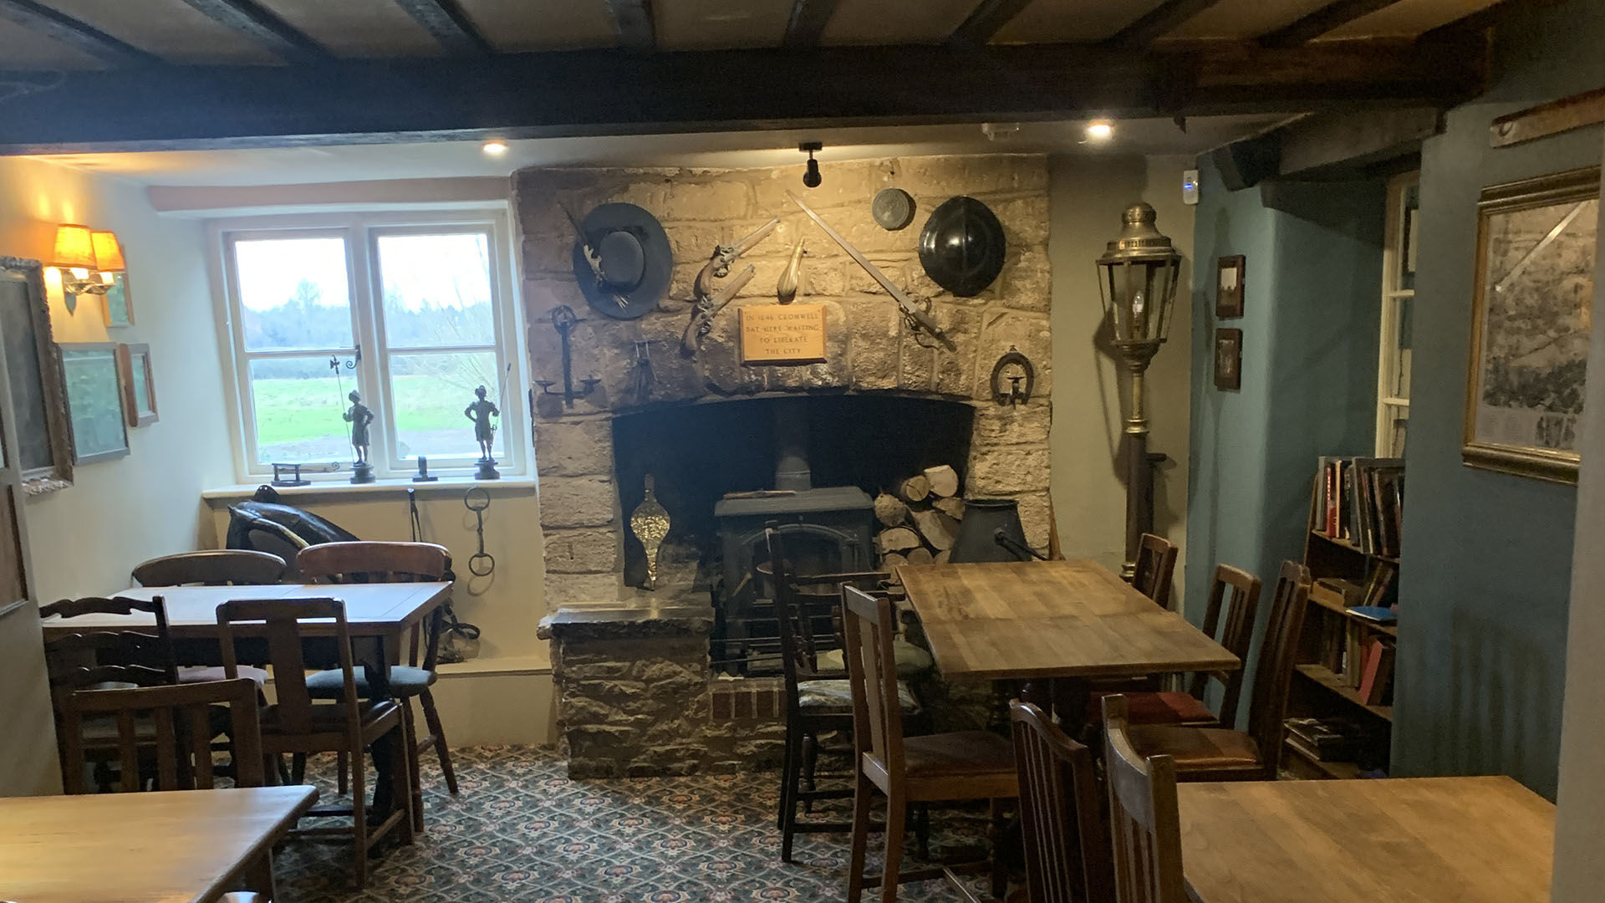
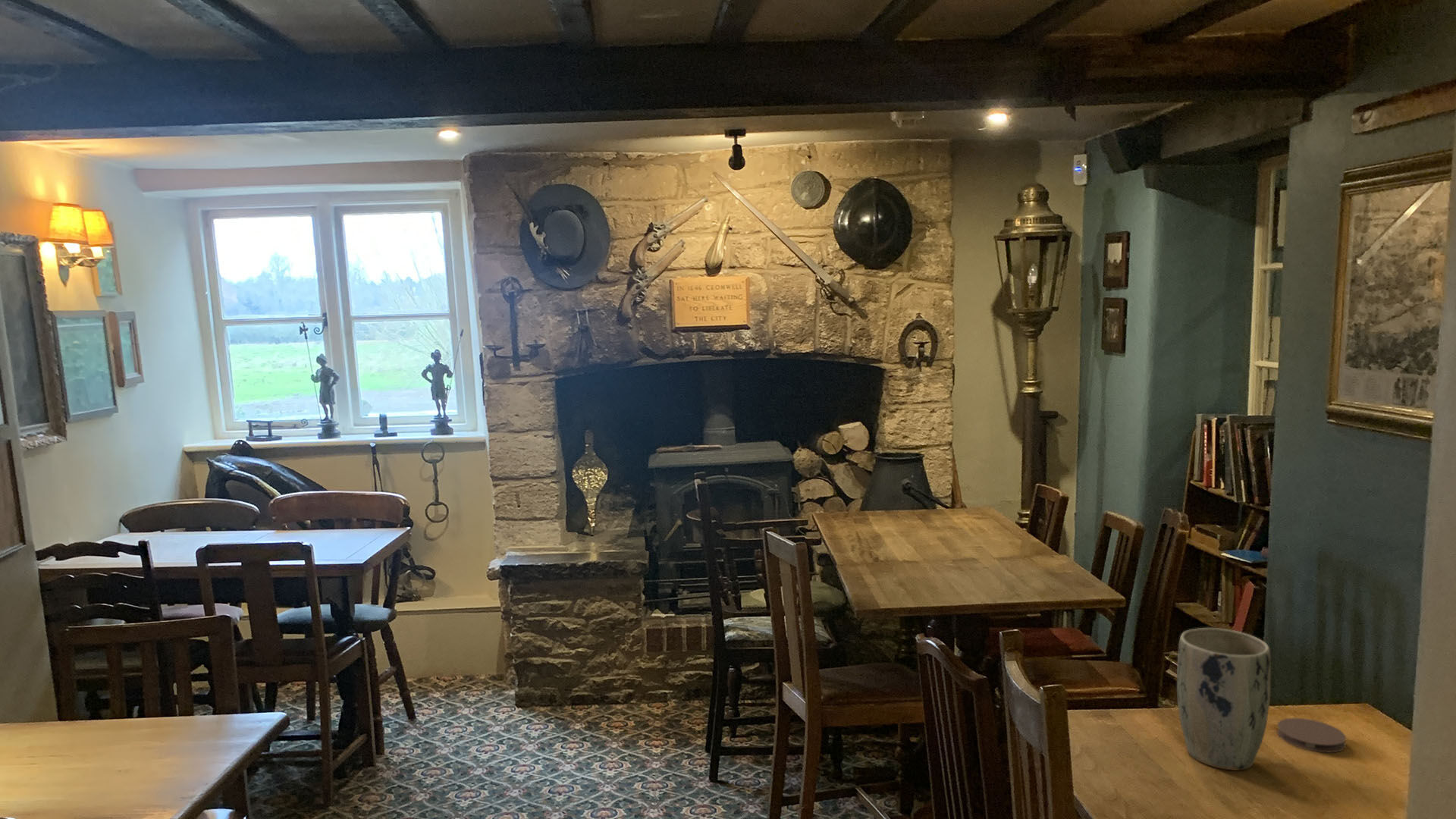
+ plant pot (1222, 699)
+ coaster (1310, 734)
